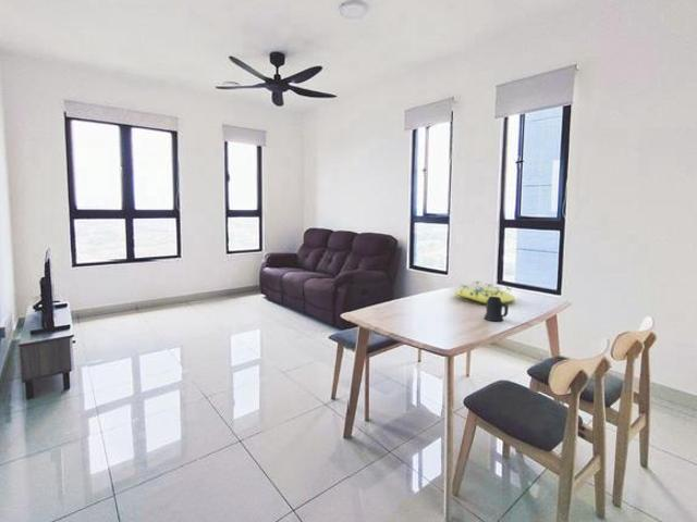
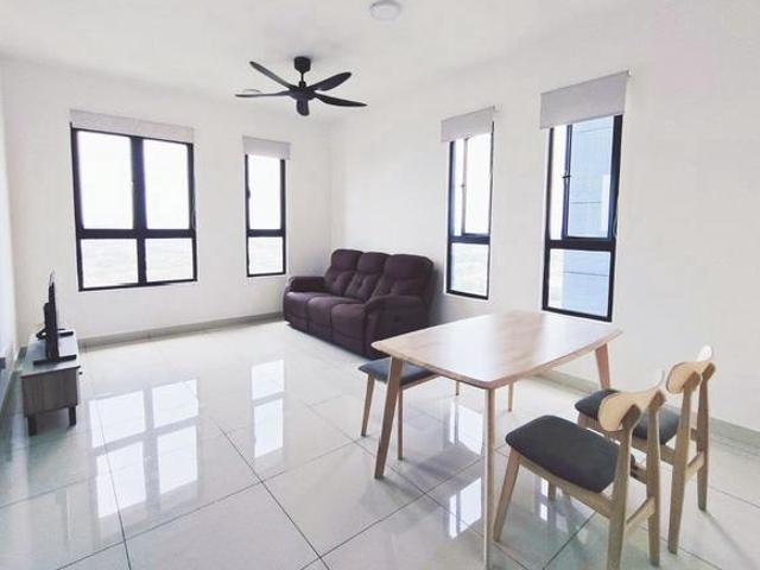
- mug (496, 308)
- plant (484, 289)
